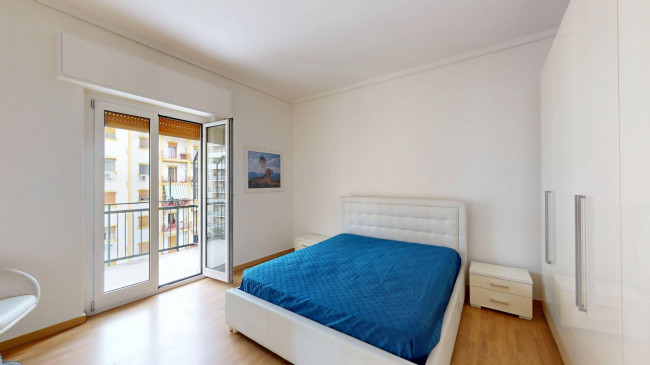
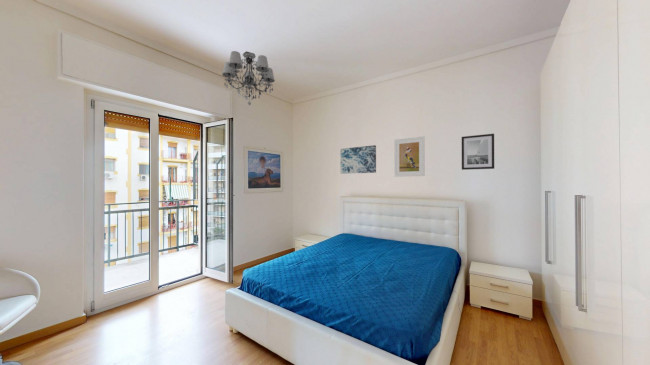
+ wall art (477, 152)
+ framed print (409, 157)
+ wall art (357, 160)
+ chandelier (249, 80)
